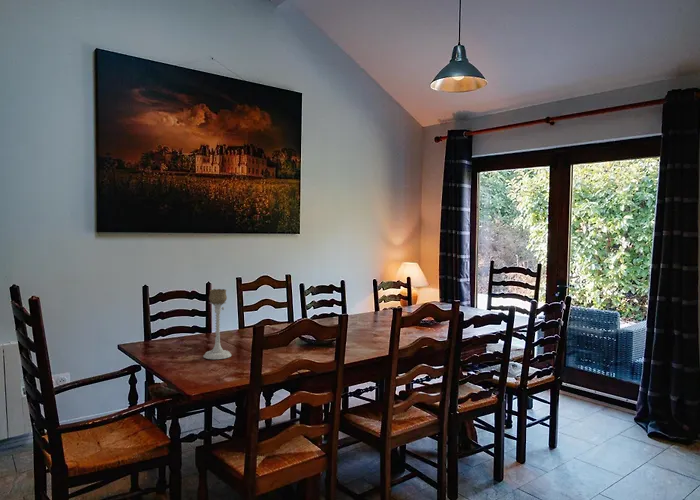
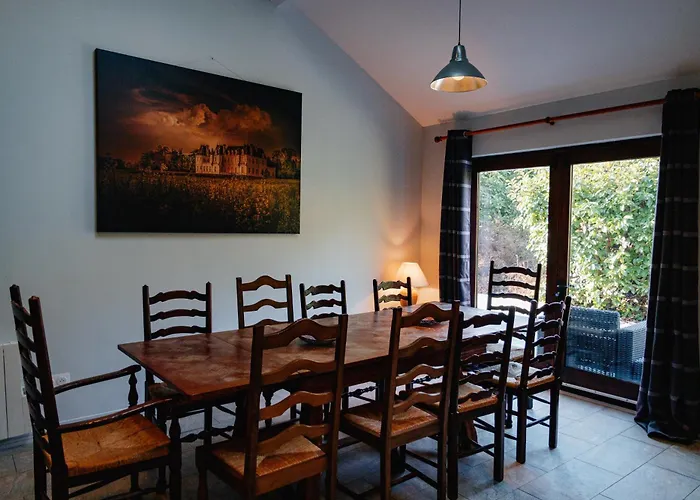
- candle holder (217, 322)
